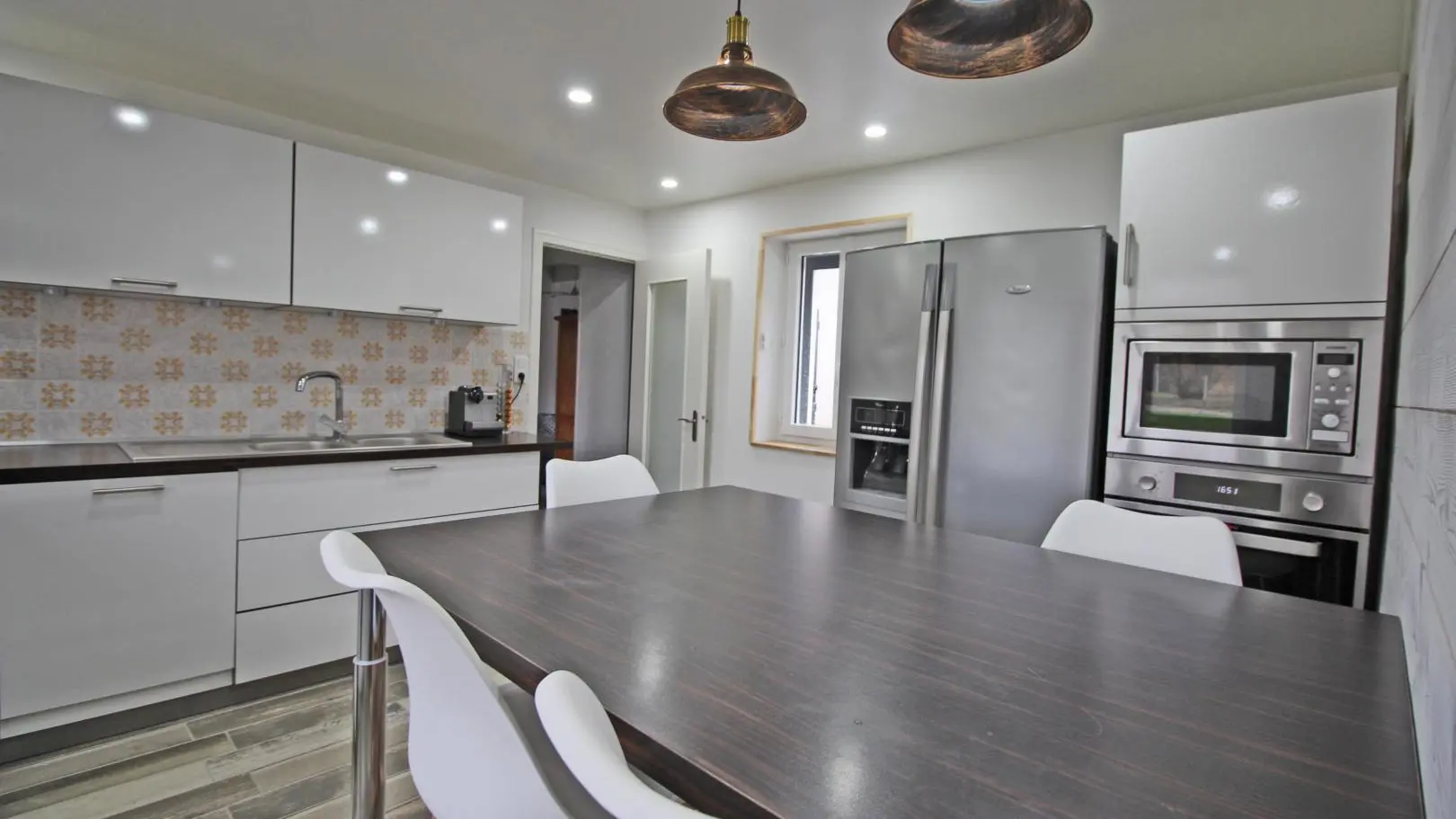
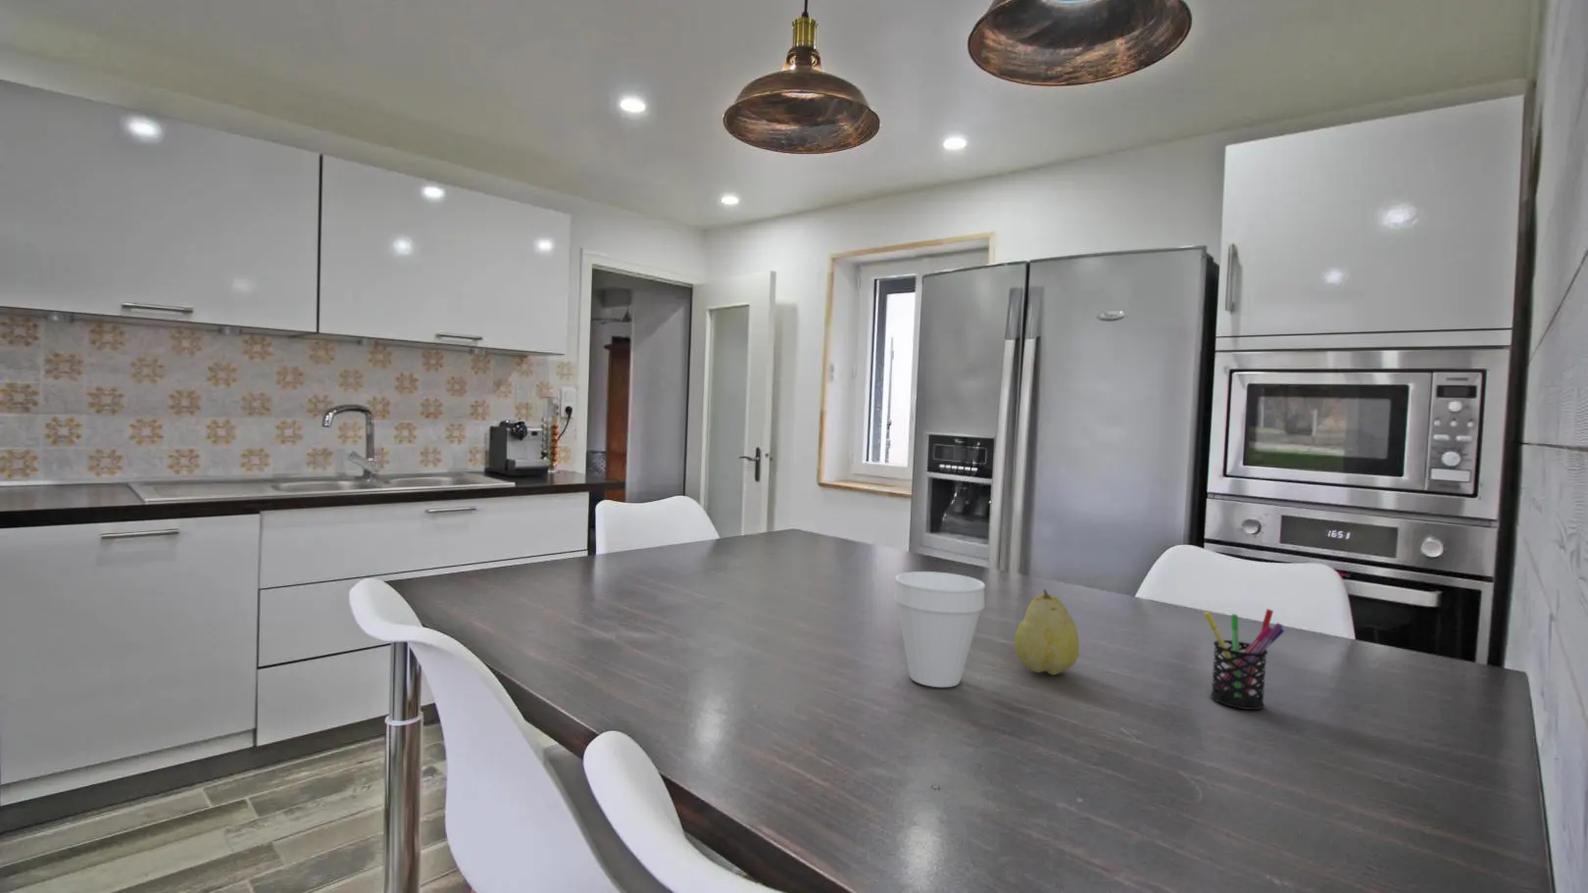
+ pen holder (1241, 652)
+ cup (937, 629)
+ fruit (1046, 629)
